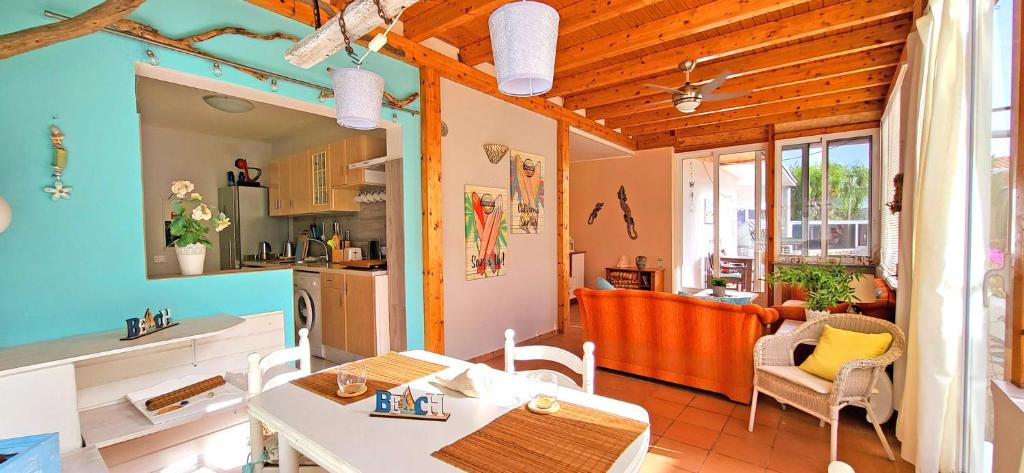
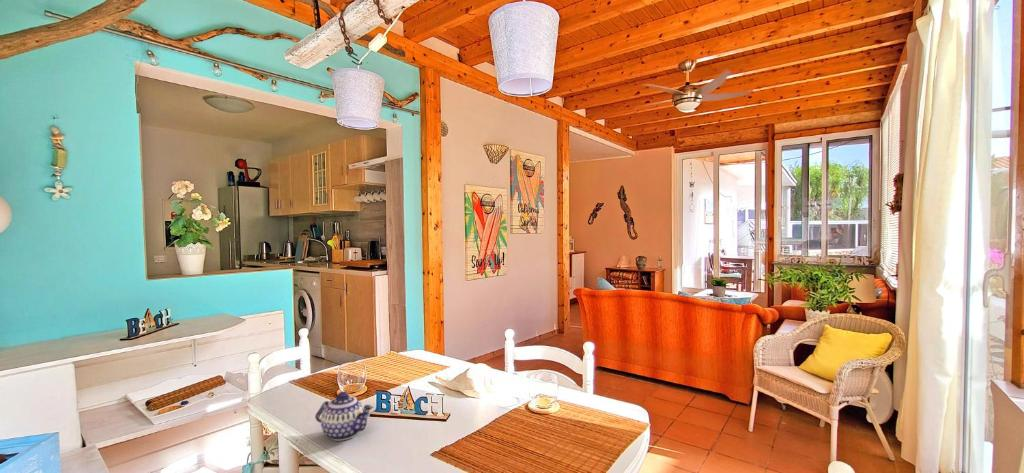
+ teapot (344, 413)
